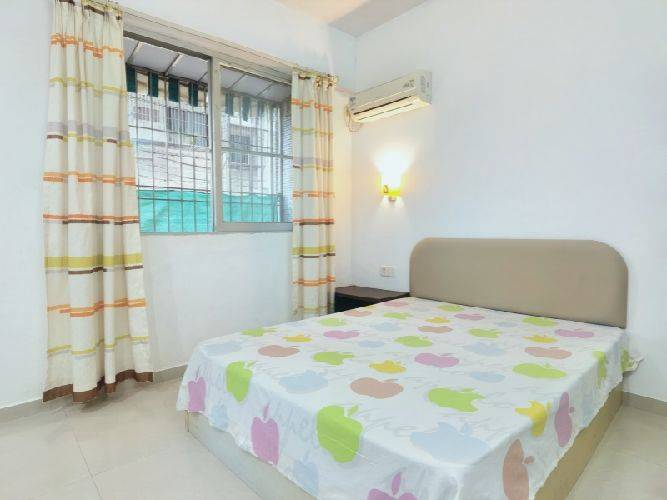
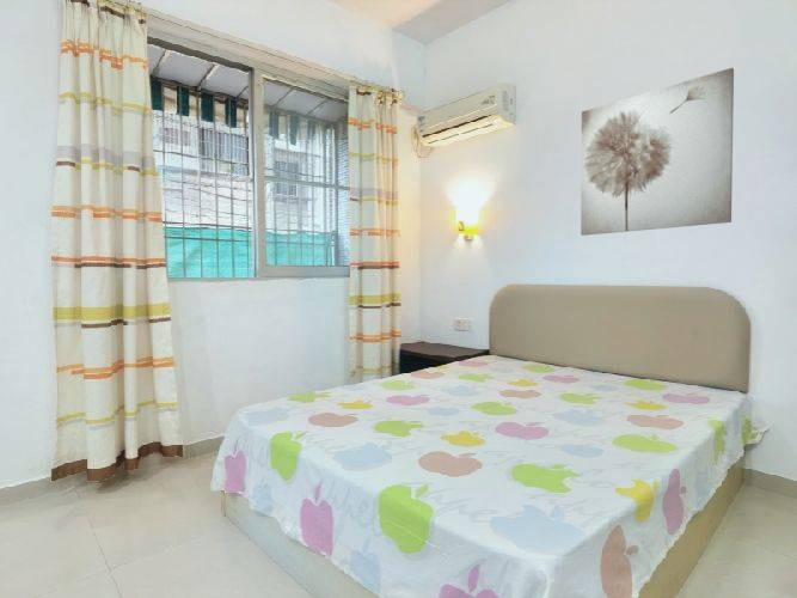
+ wall art (648, 160)
